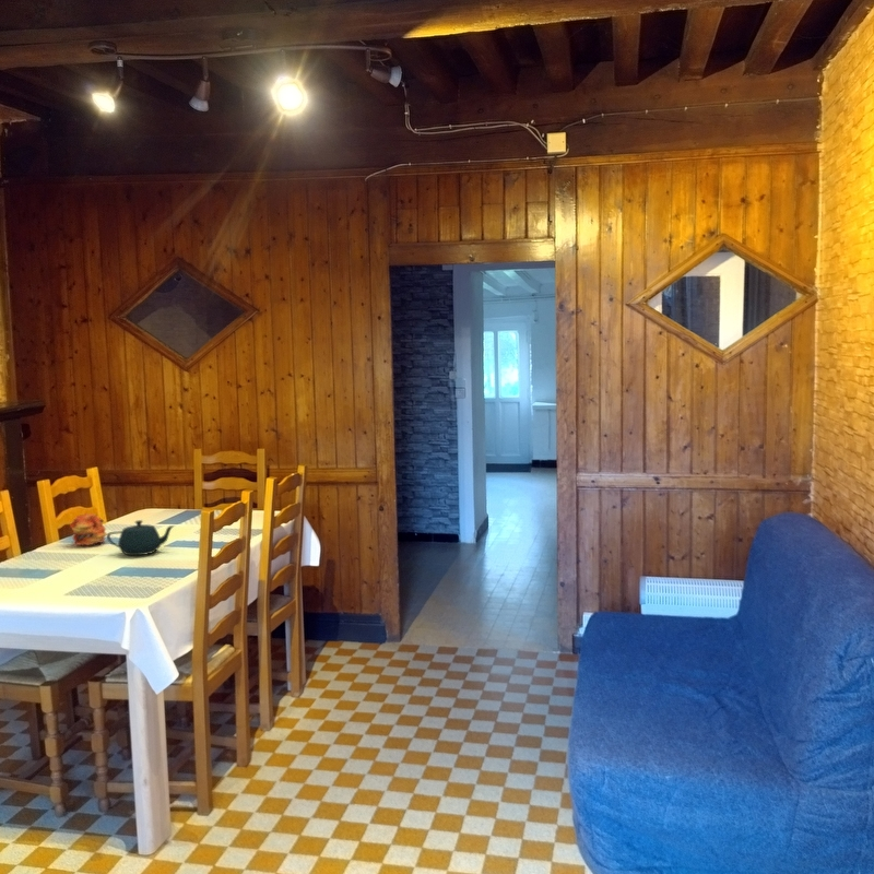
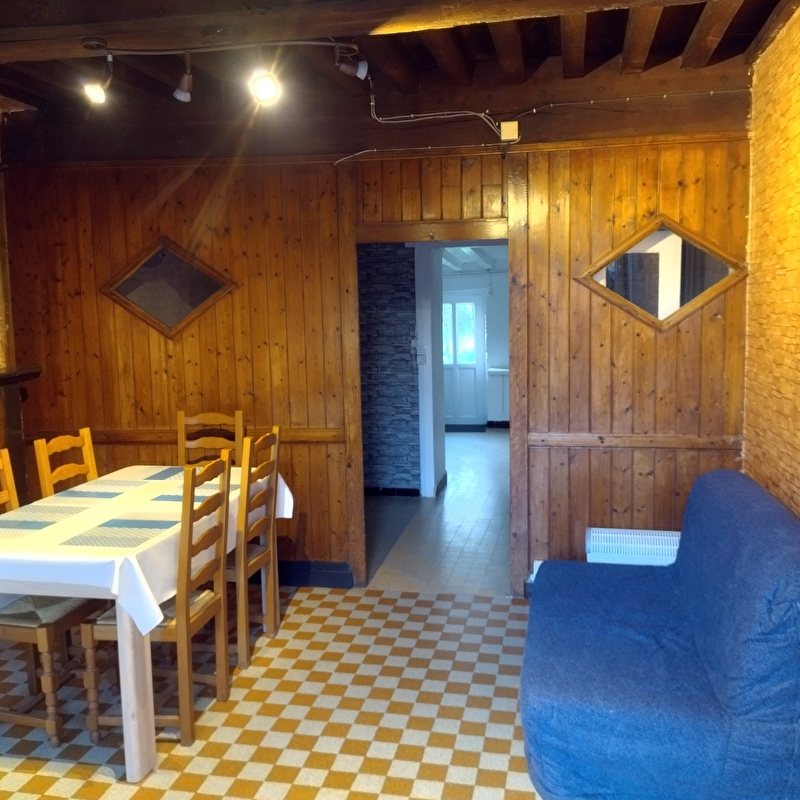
- flower (86, 528)
- teapot (141, 536)
